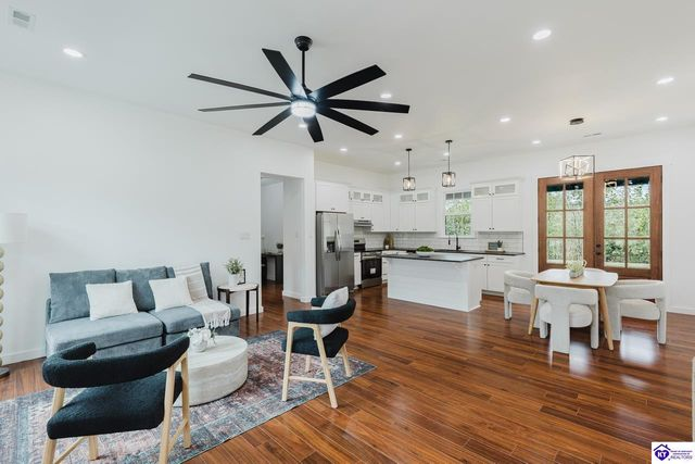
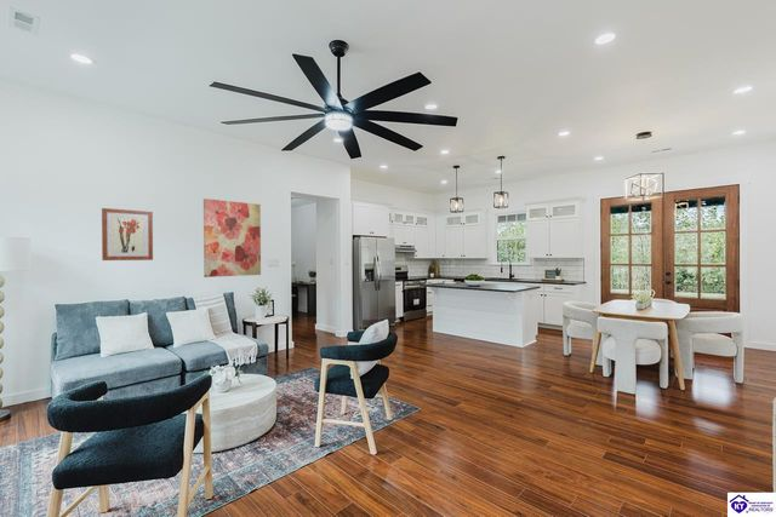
+ wall art (233, 239)
+ wall art (127, 235)
